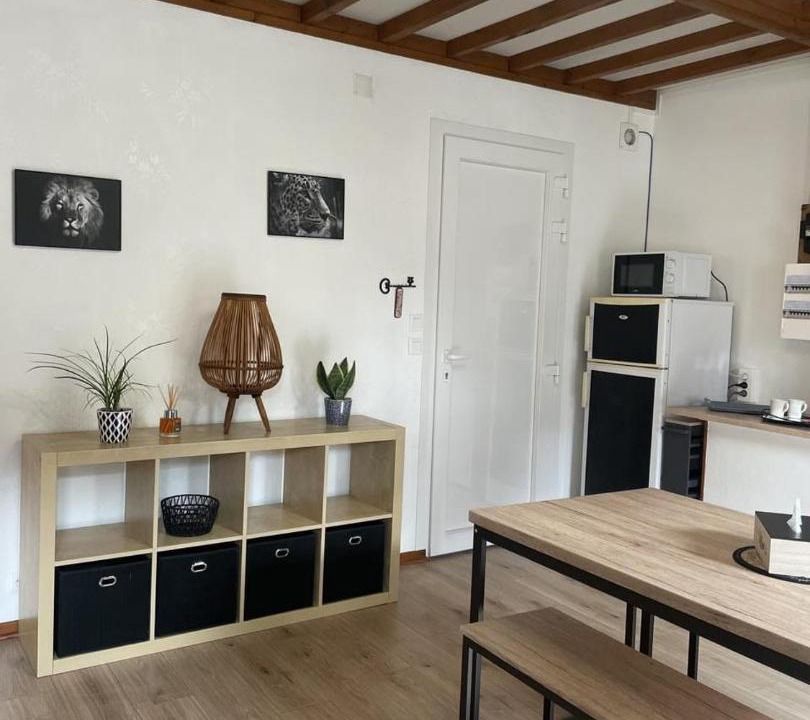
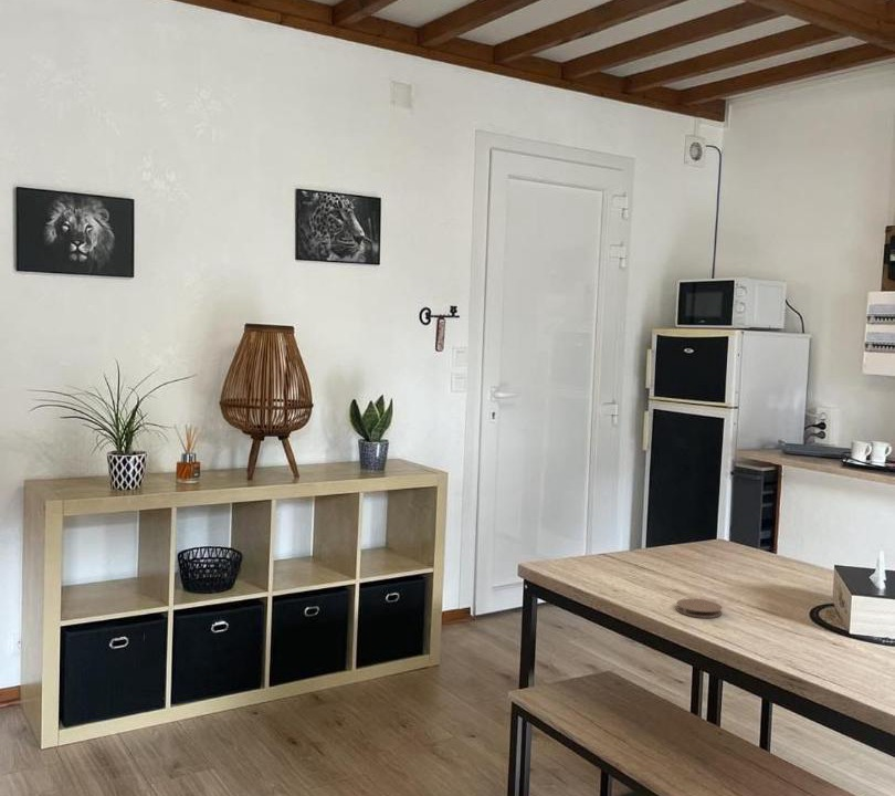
+ coaster (698, 607)
